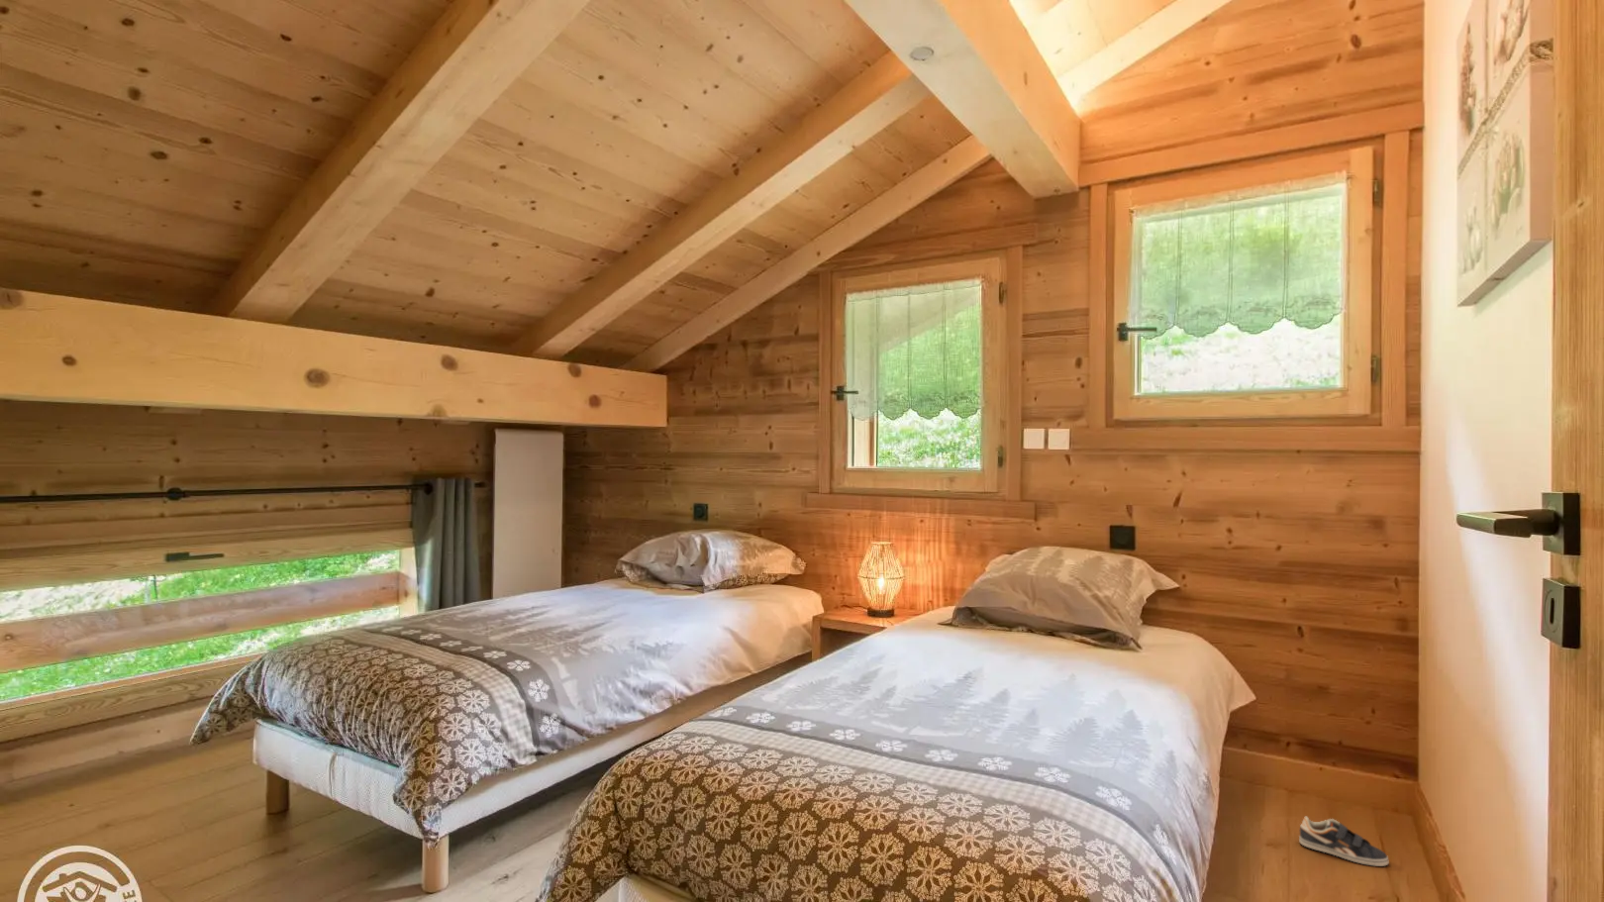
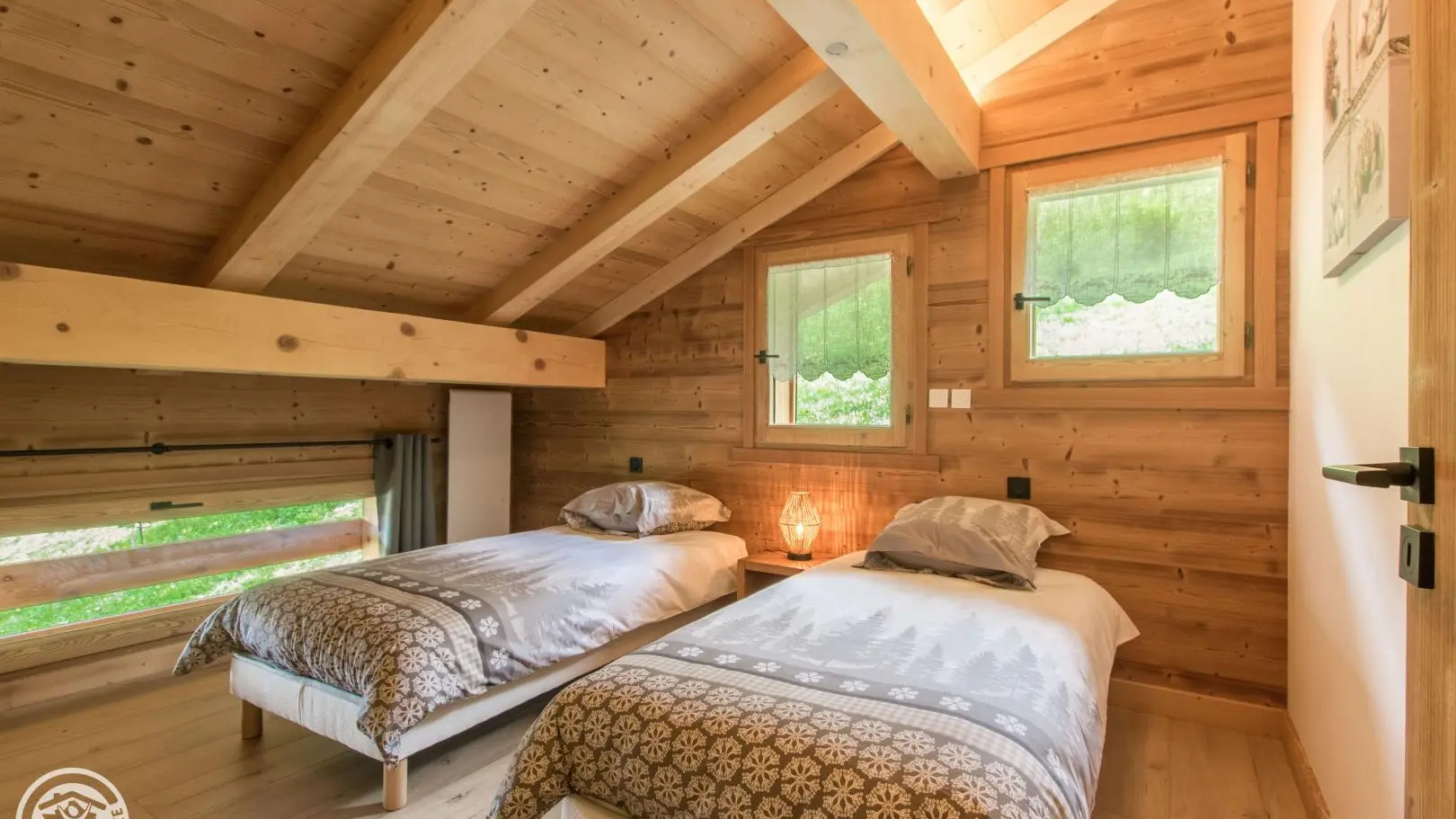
- sneaker (1343, 838)
